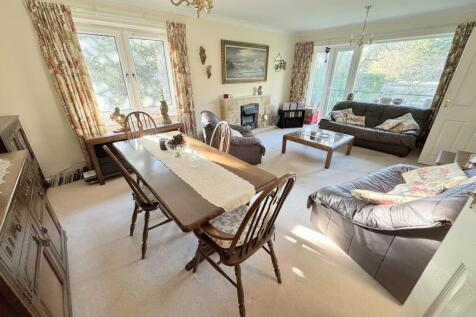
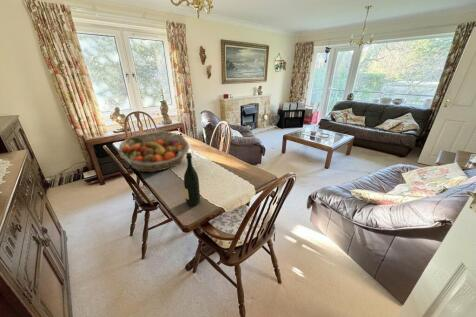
+ wine bottle (191, 178)
+ fruit basket (156, 151)
